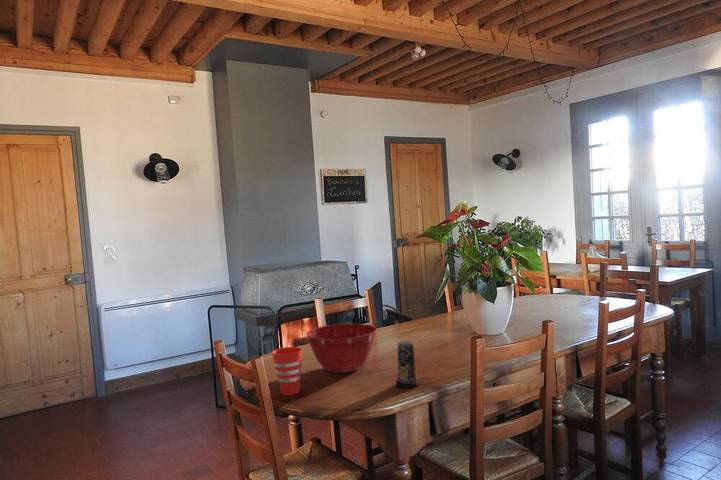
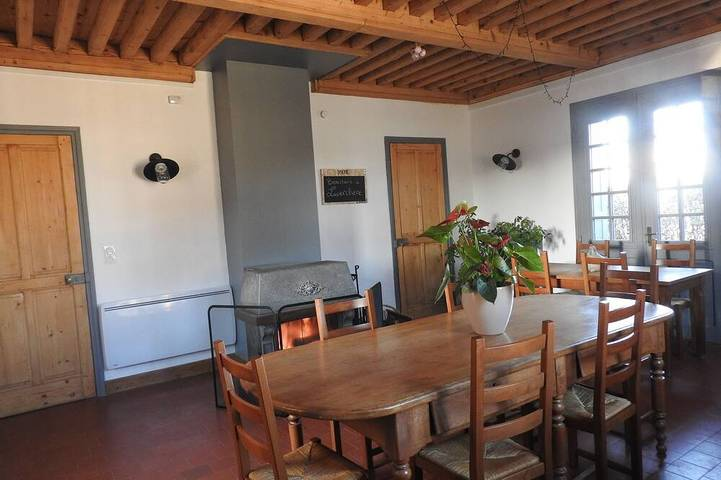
- mixing bowl (343, 349)
- candle (406, 363)
- cup (288, 371)
